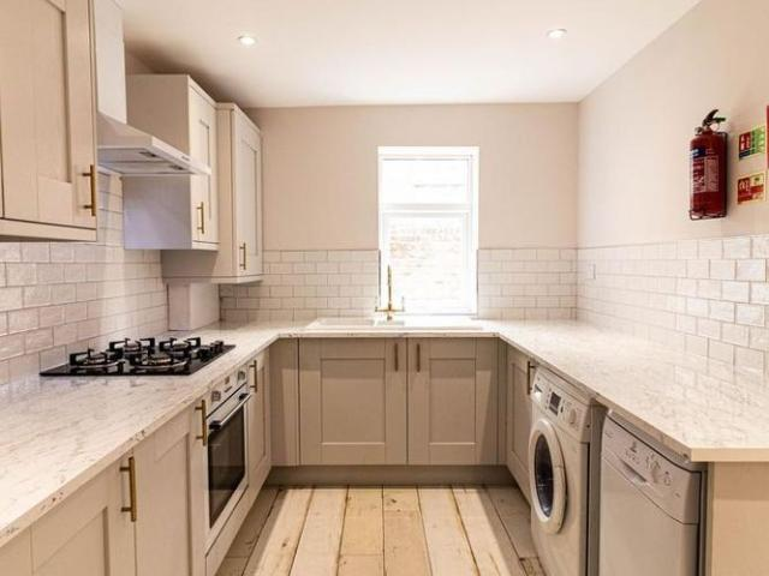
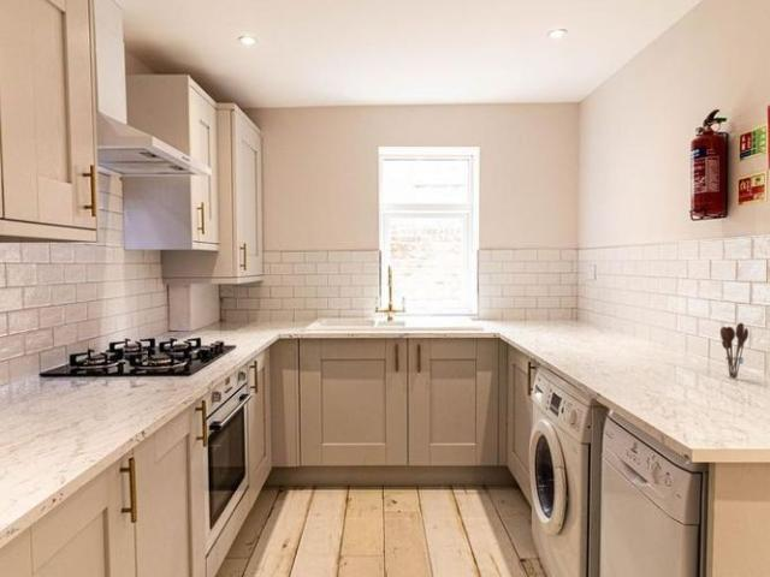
+ utensil holder (732, 350)
